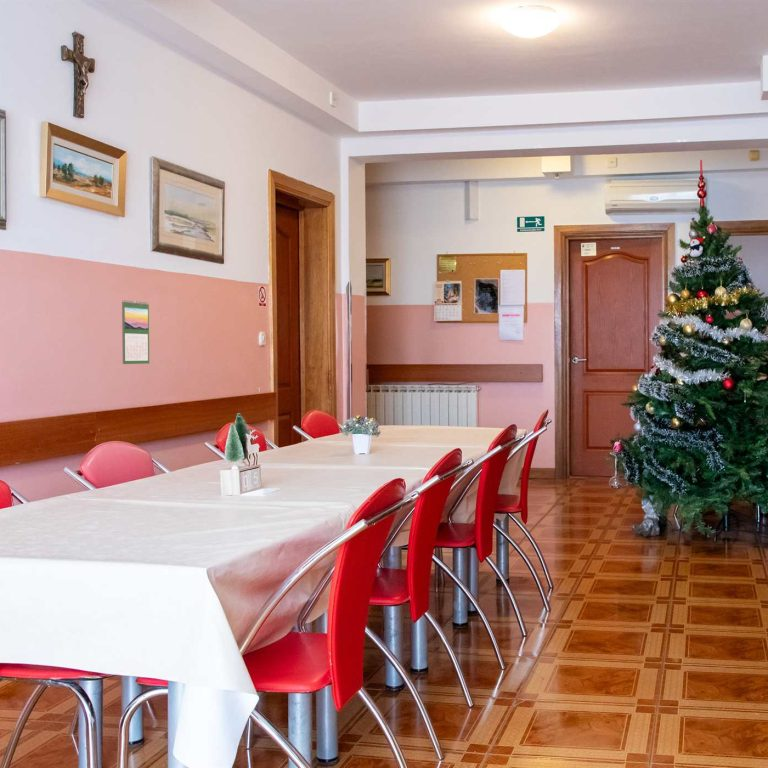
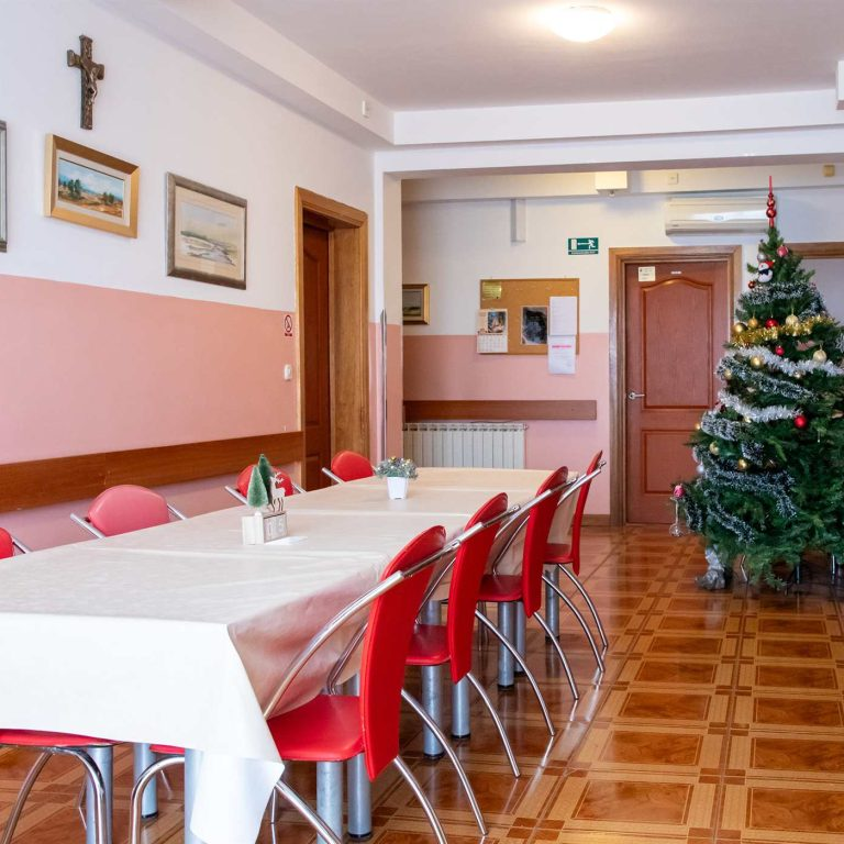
- calendar (136, 332)
